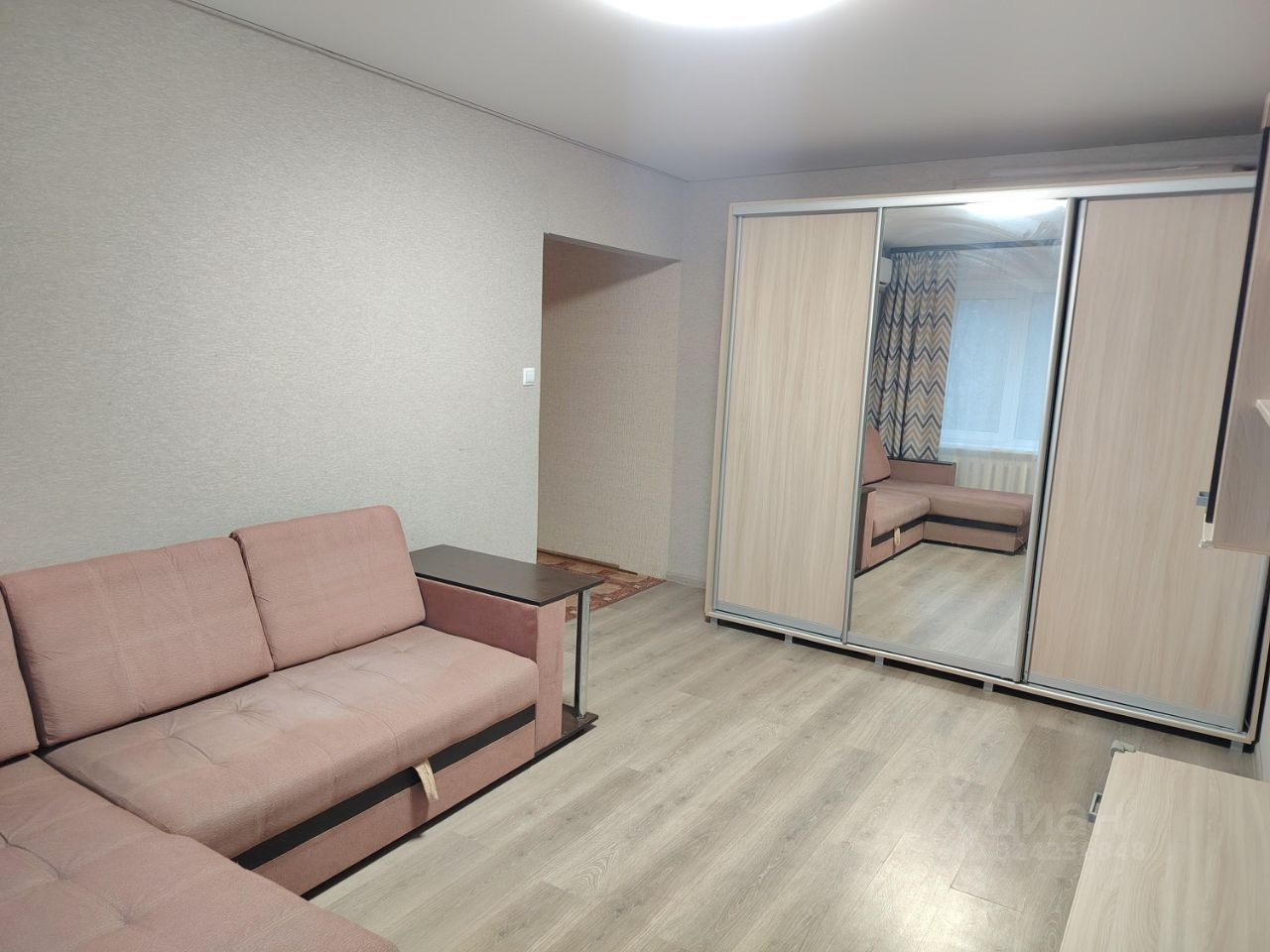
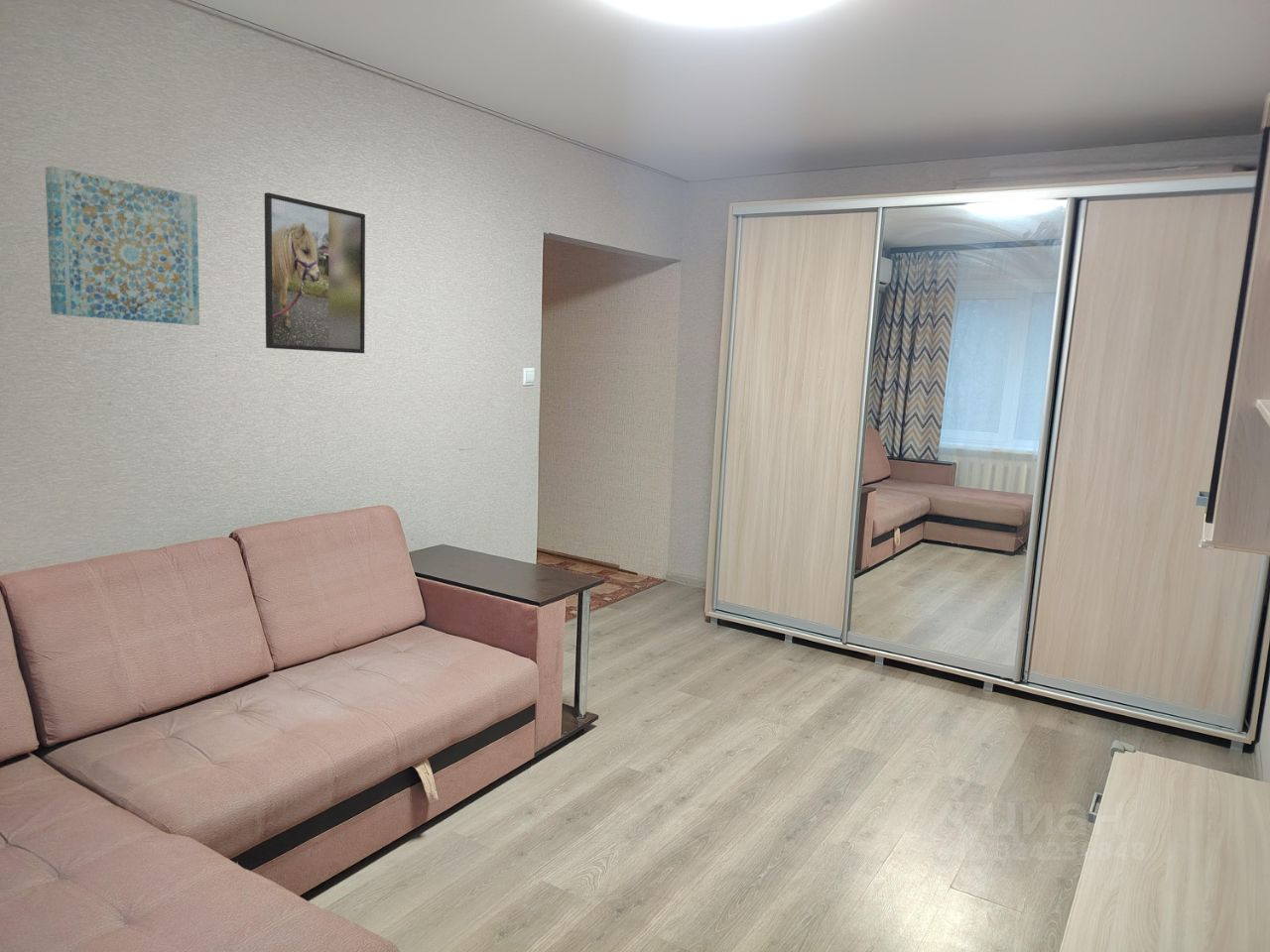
+ wall art (128, 252)
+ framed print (318, 278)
